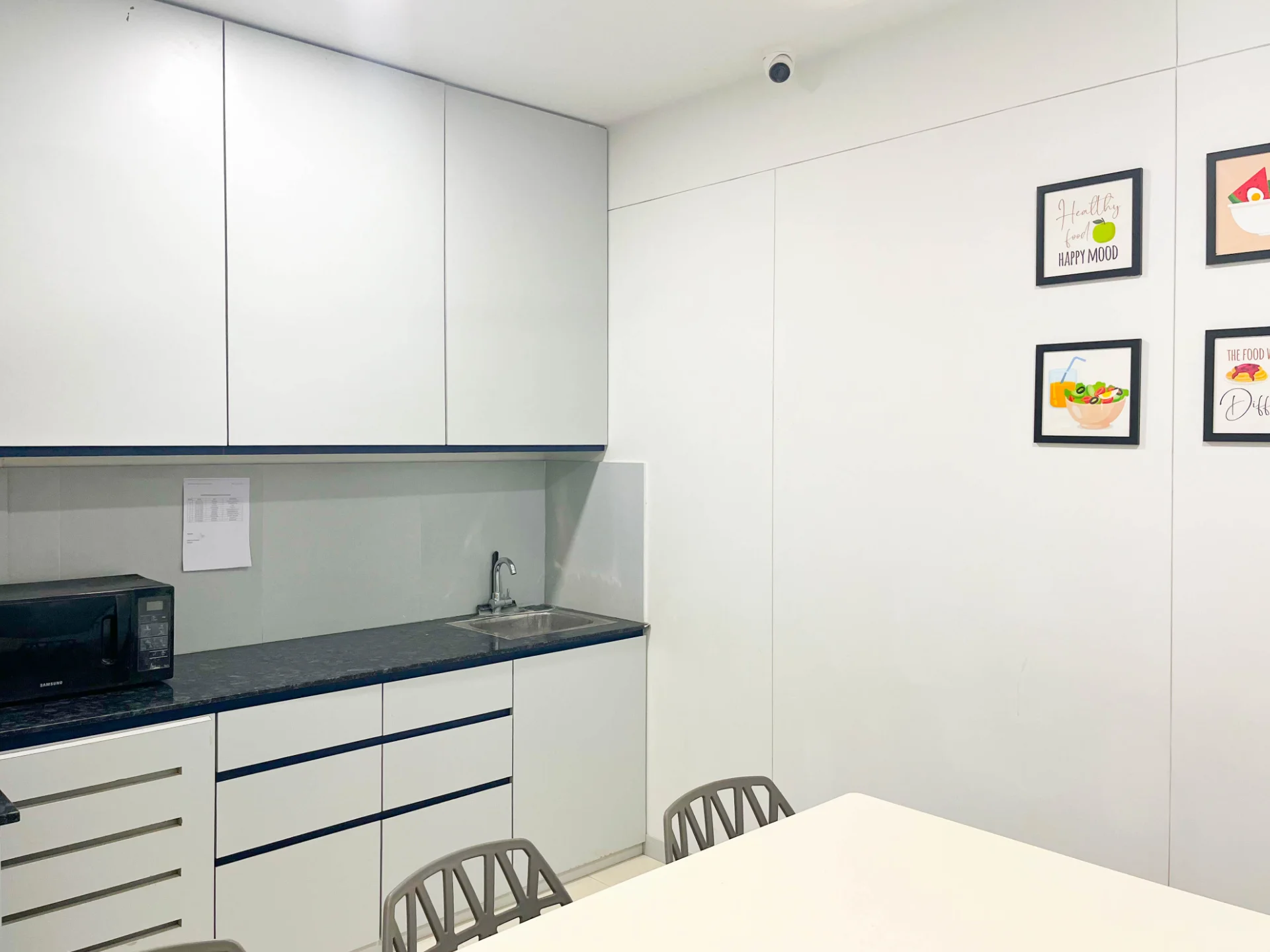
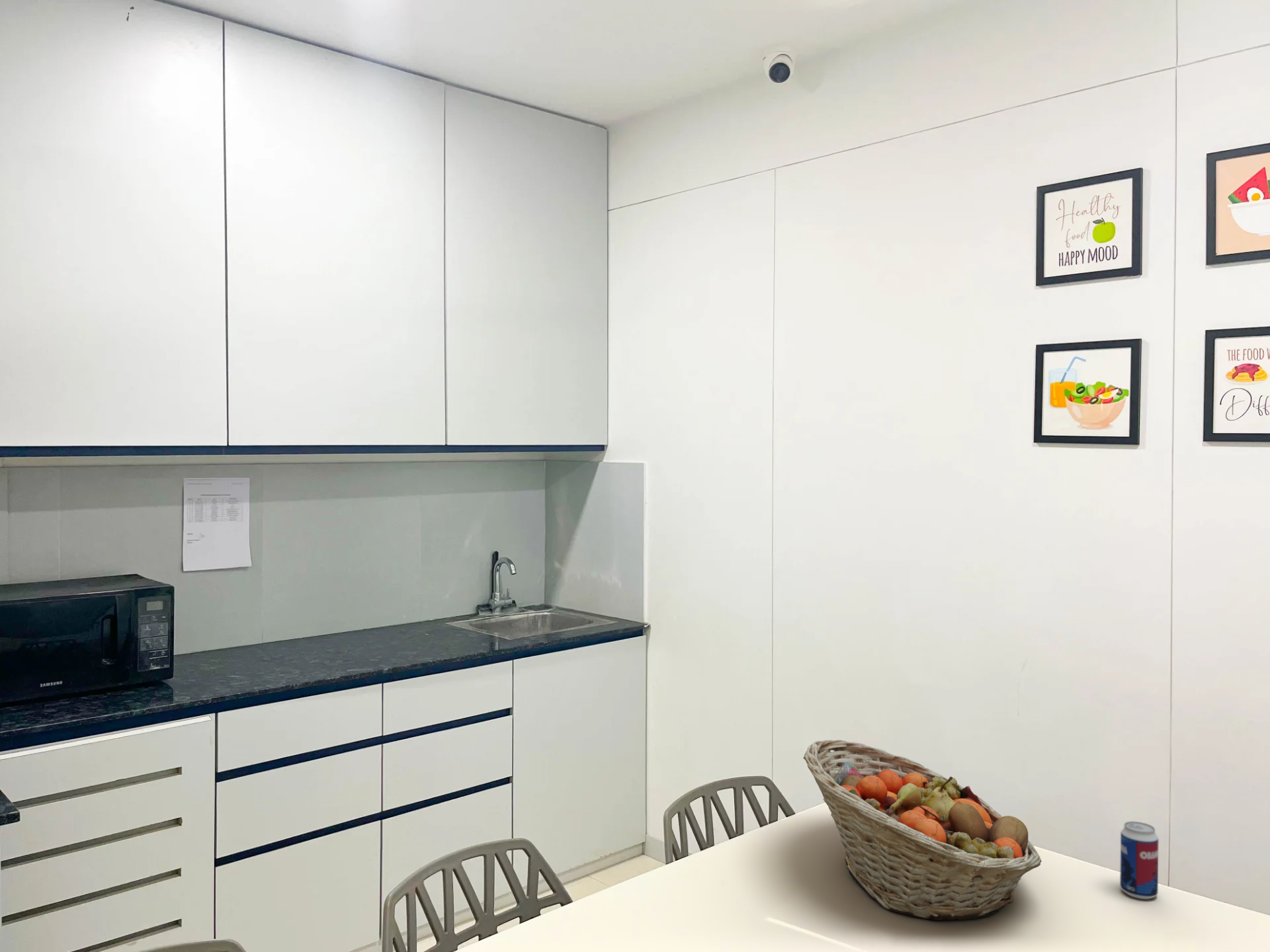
+ beverage can (1139, 860)
+ fruit basket (915, 819)
